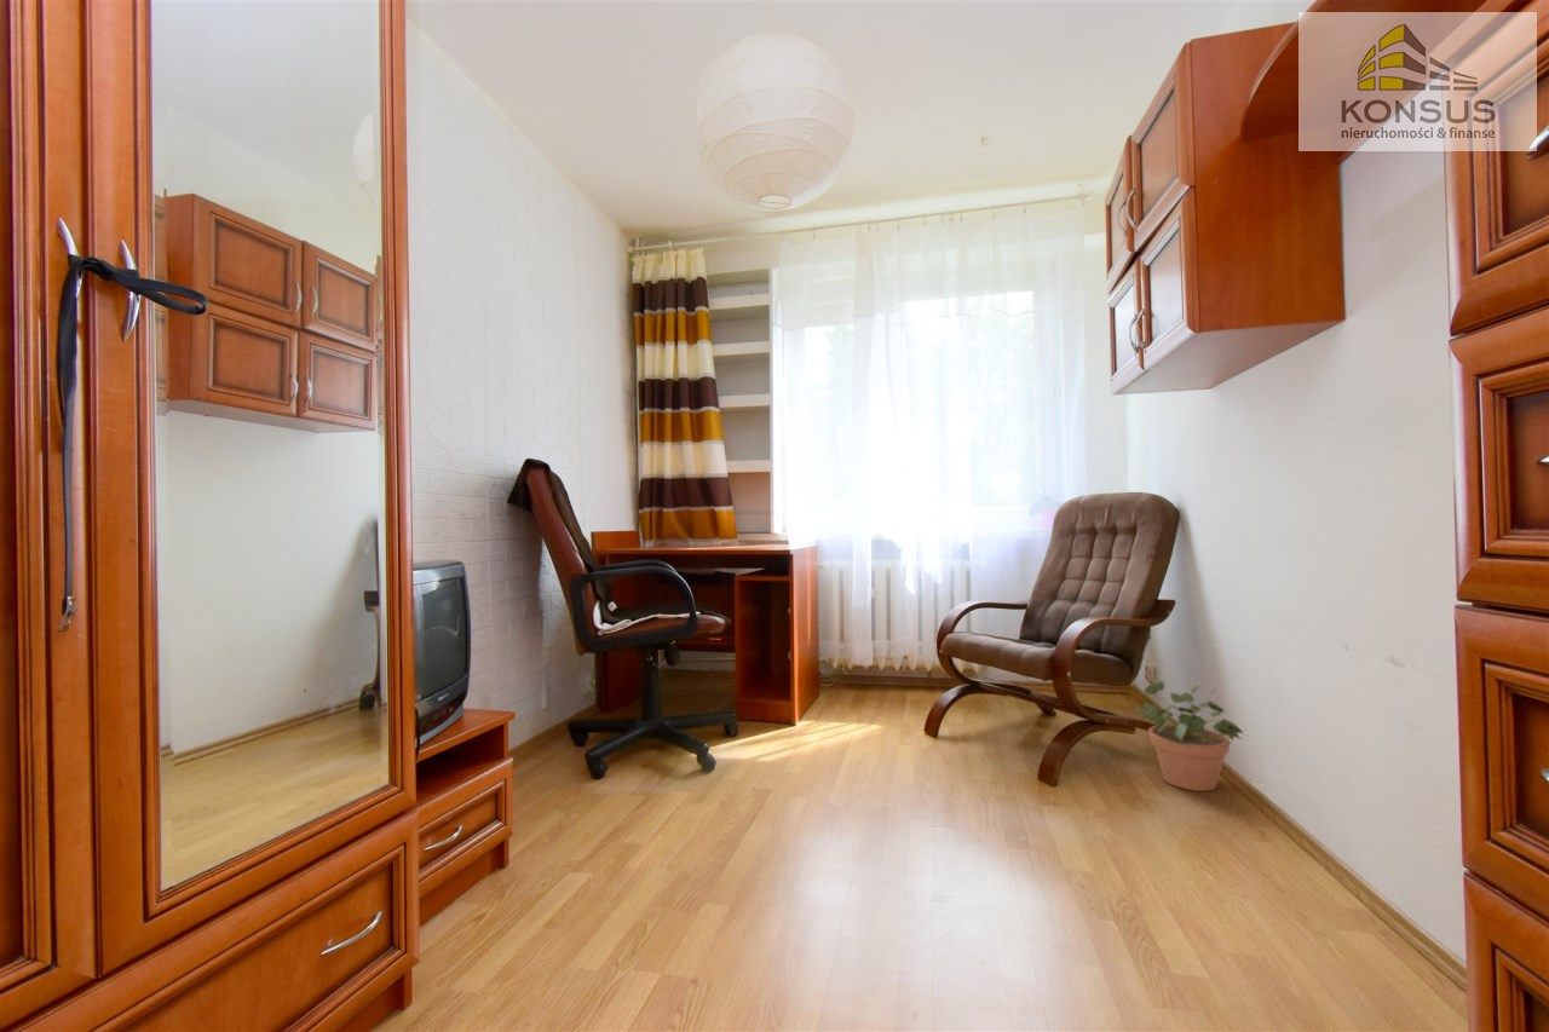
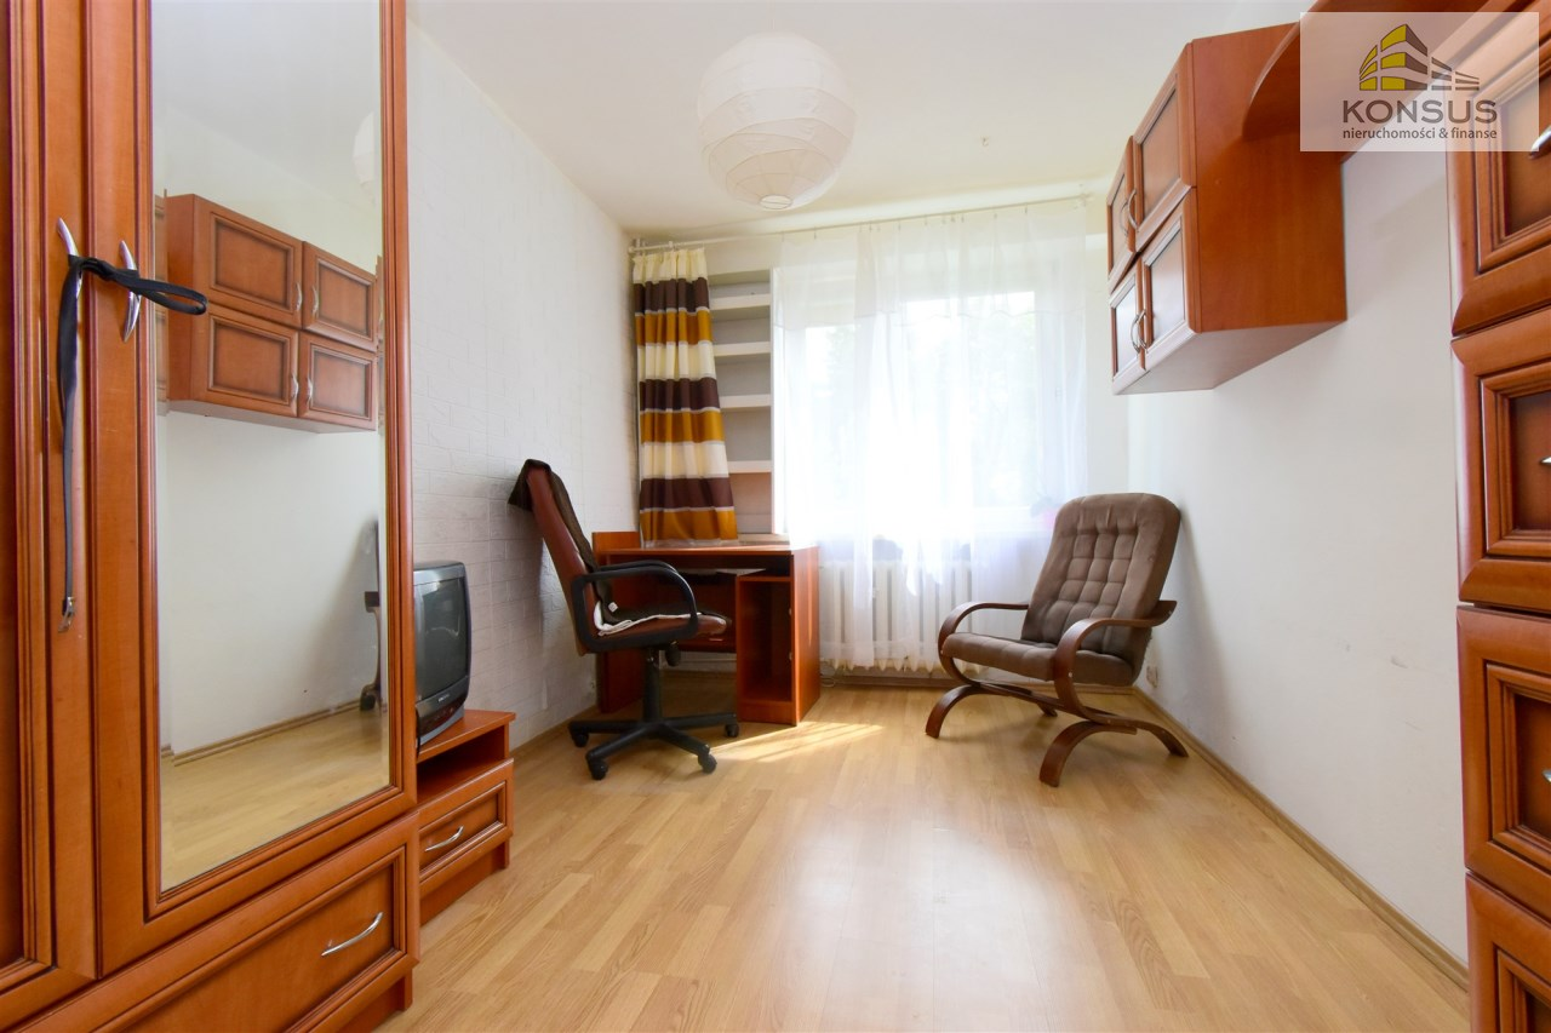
- potted plant (1193, 738)
